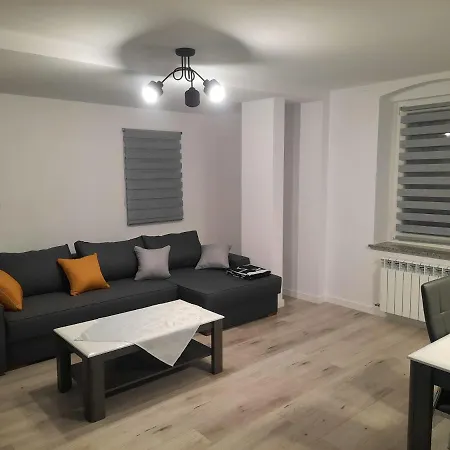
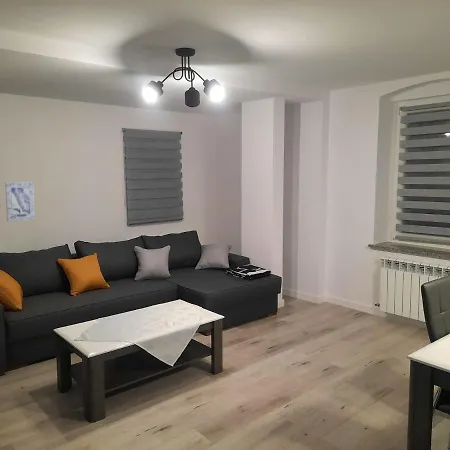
+ wall art (20, 201)
